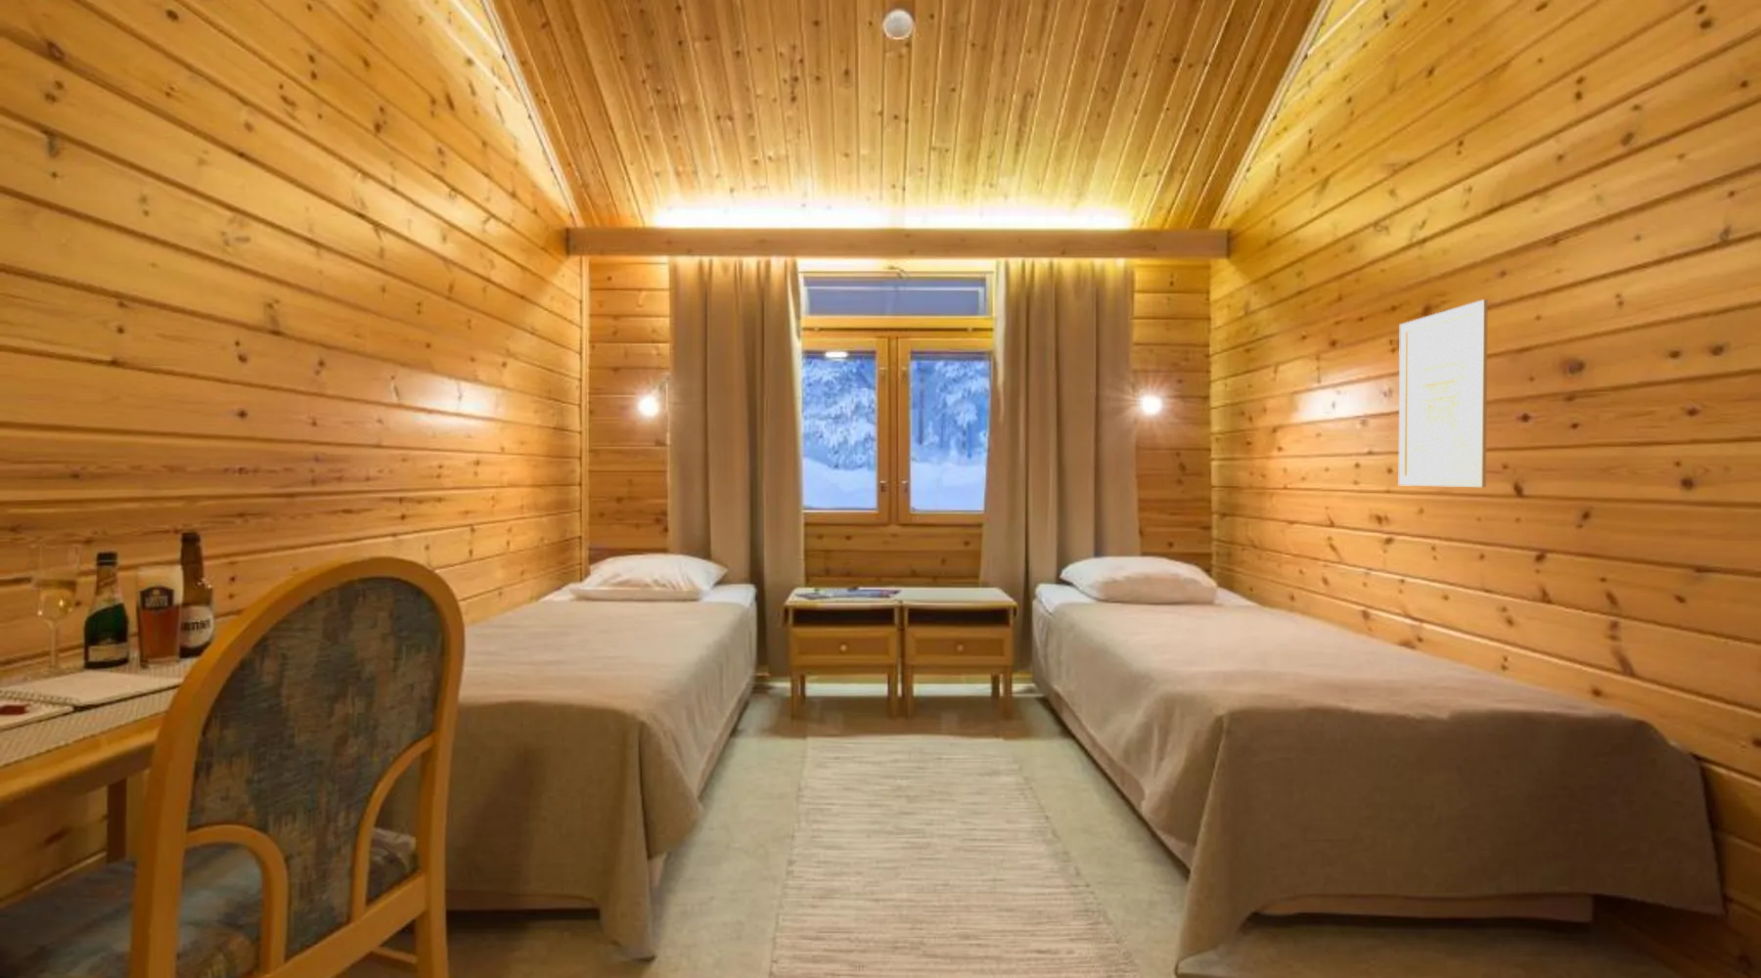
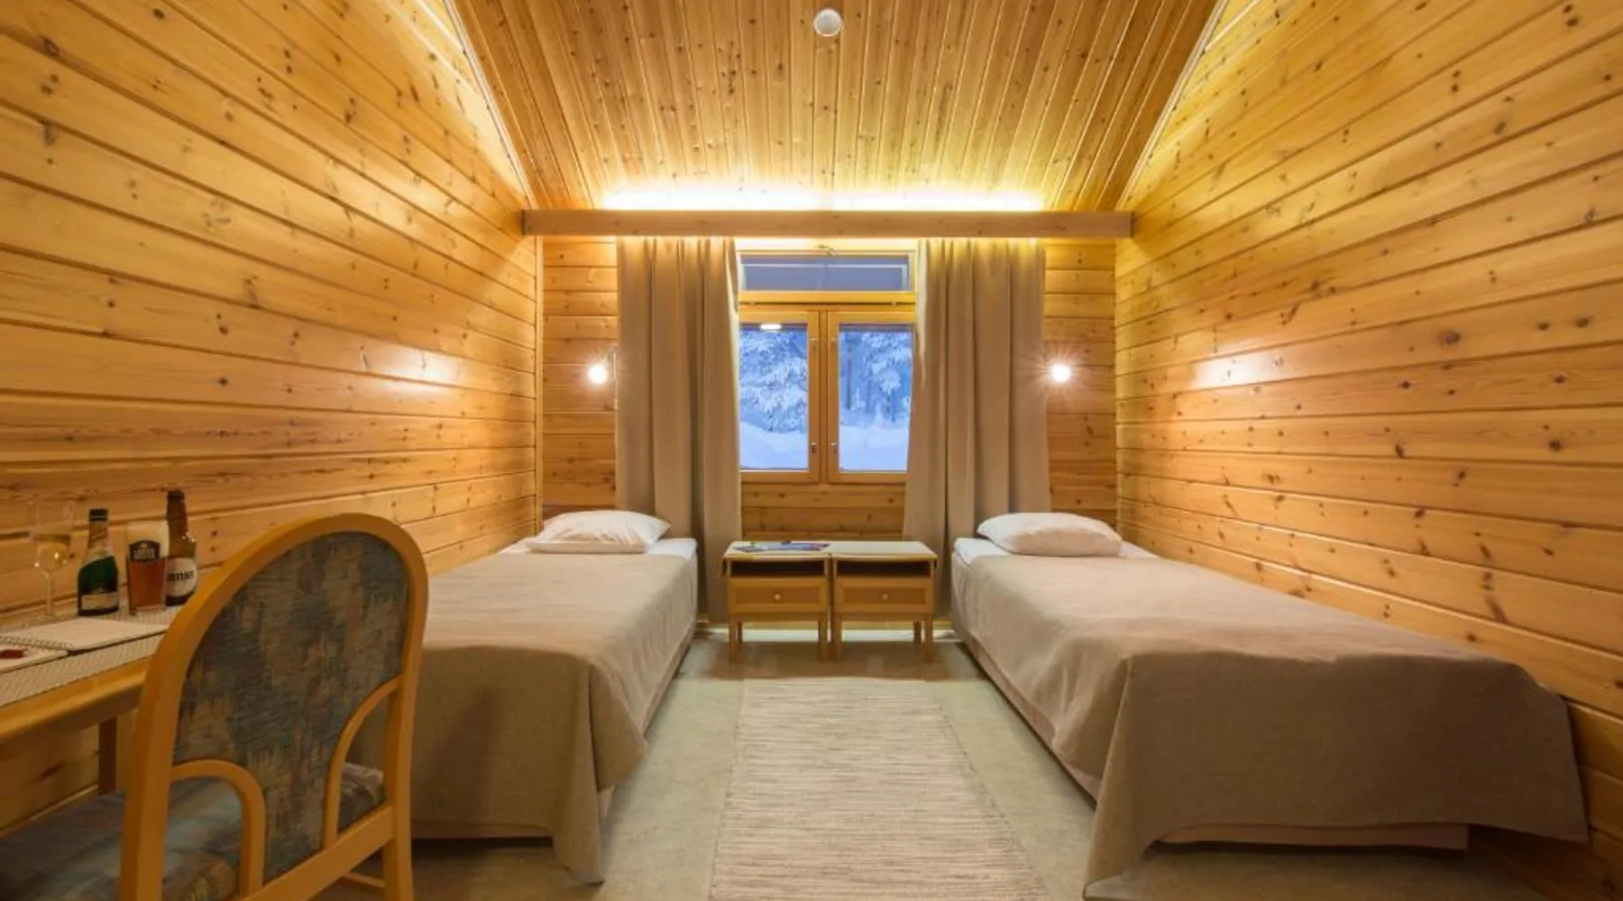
- wall art (1439, 399)
